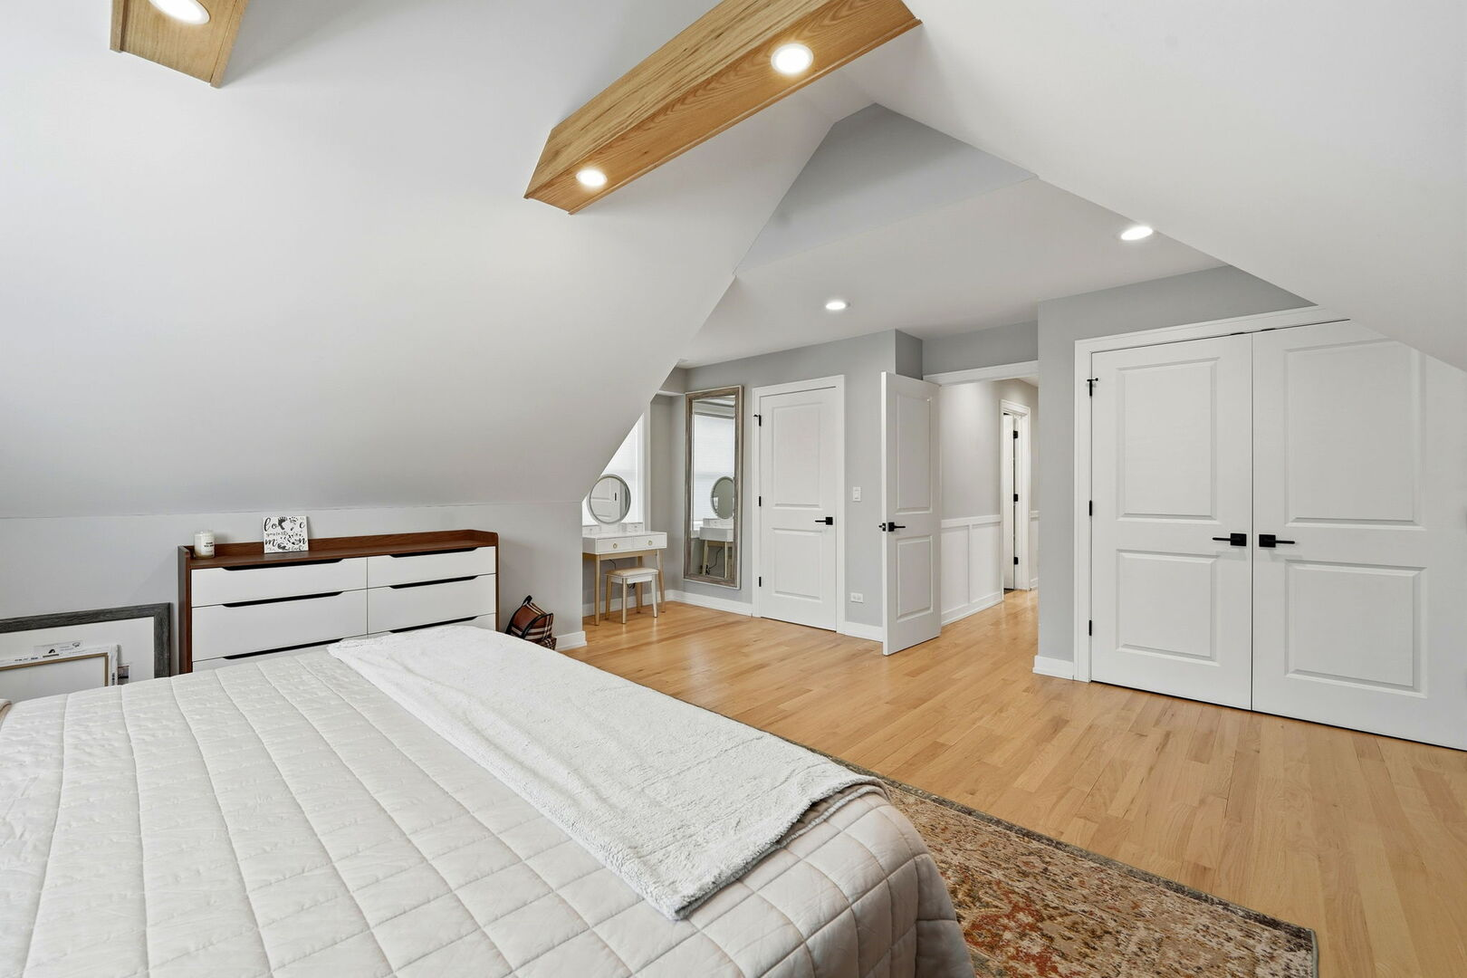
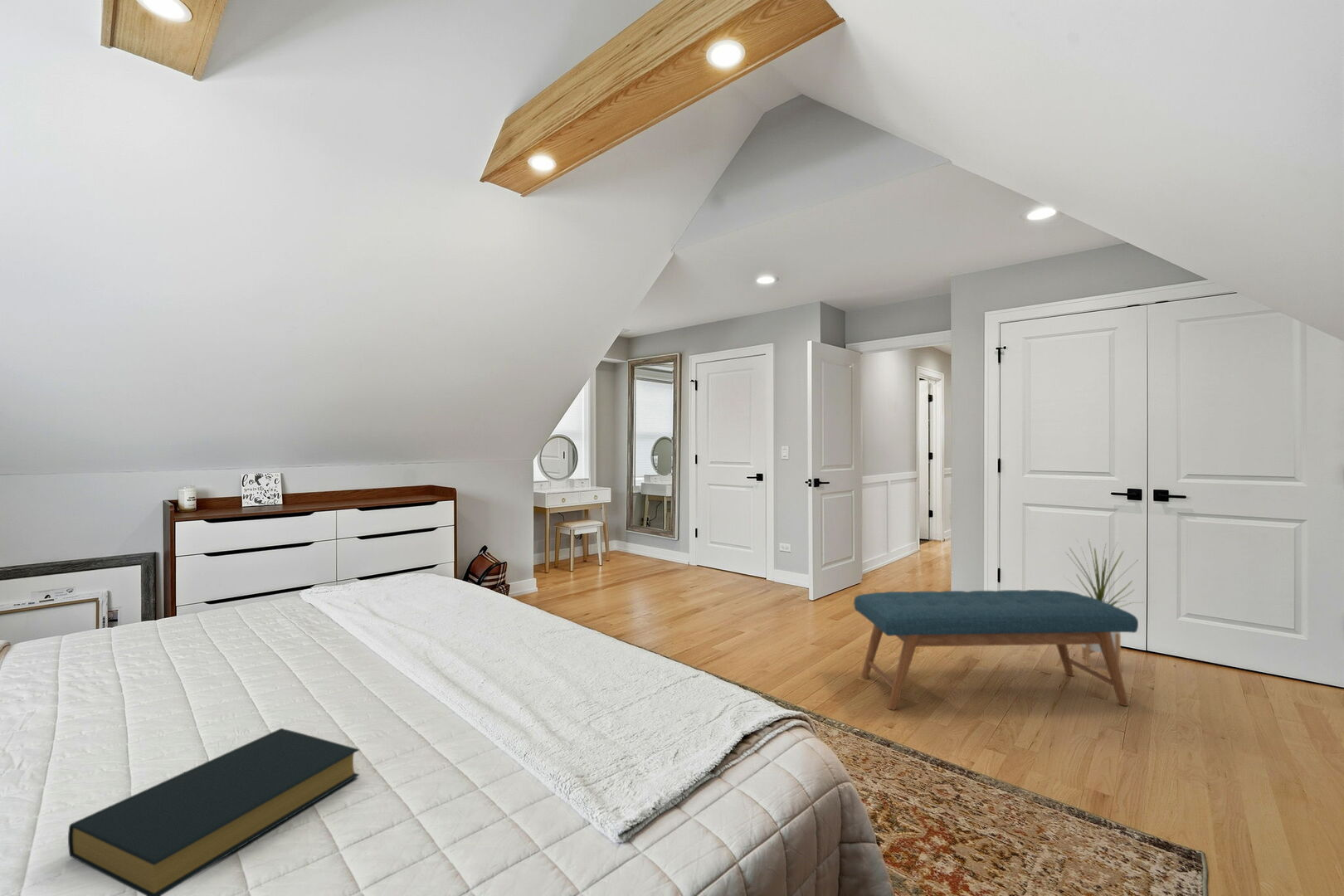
+ house plant (1103, 601)
+ hardback book (229, 796)
+ bench (986, 644)
